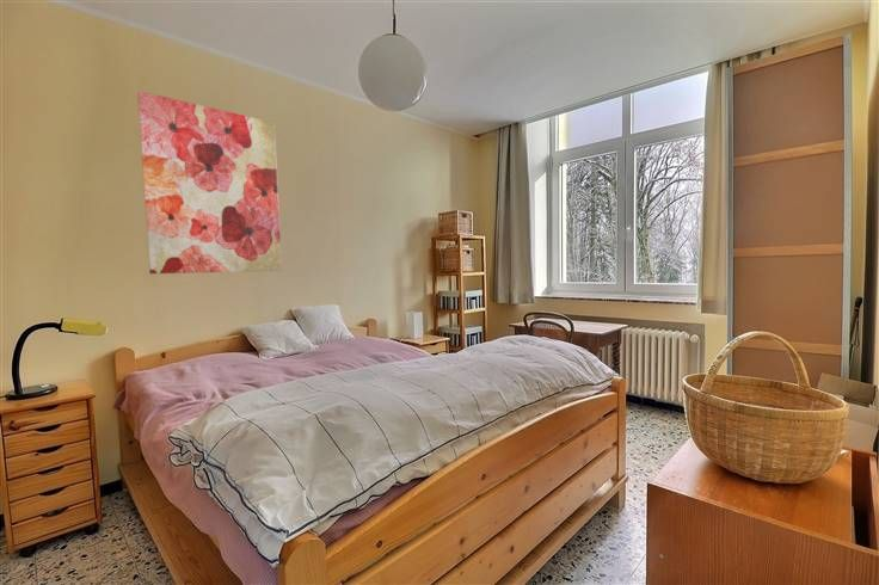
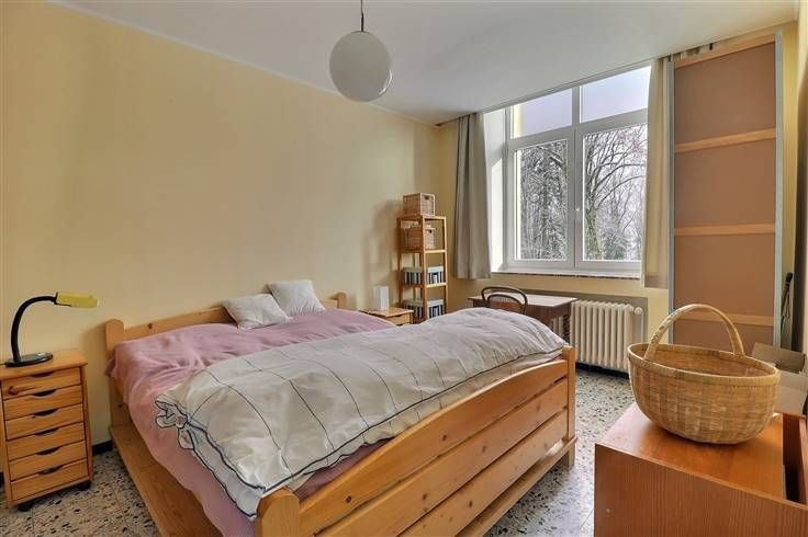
- wall art (217, 191)
